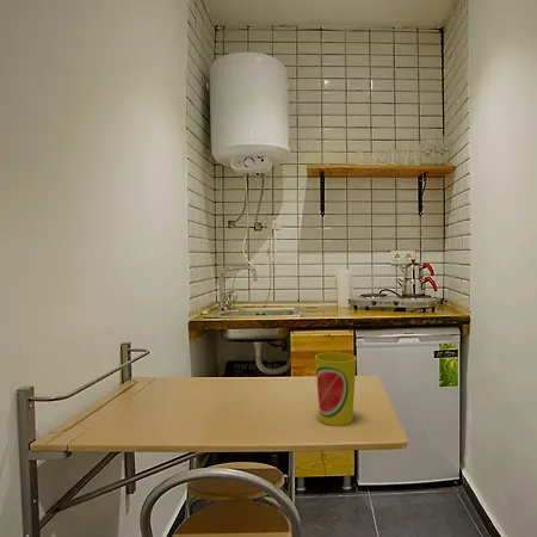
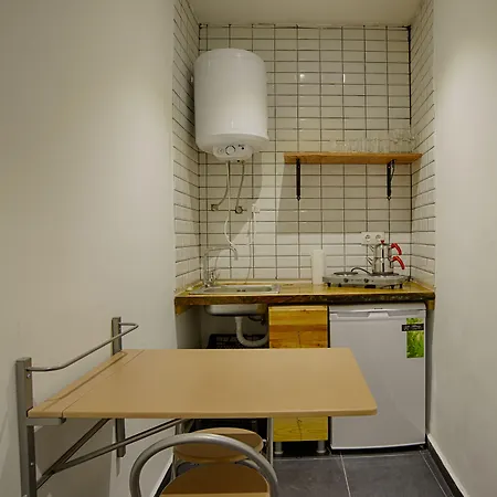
- cup (335, 388)
